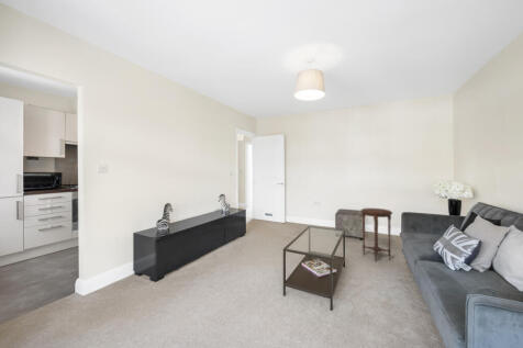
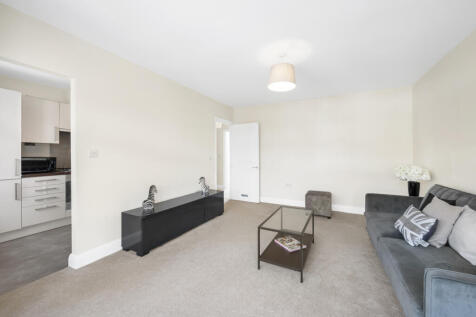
- side table (376, 233)
